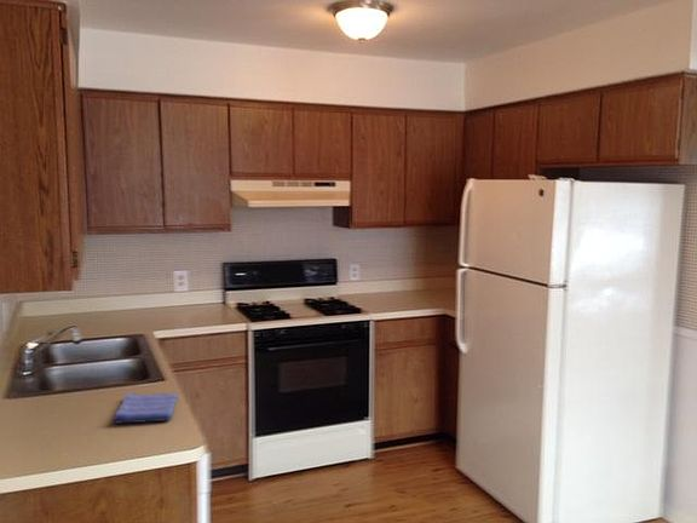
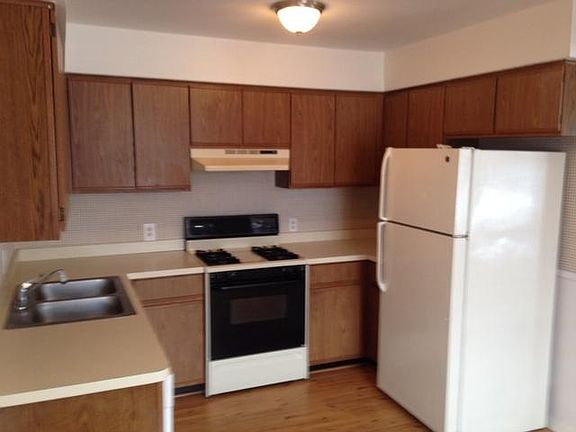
- dish towel (146, 404)
